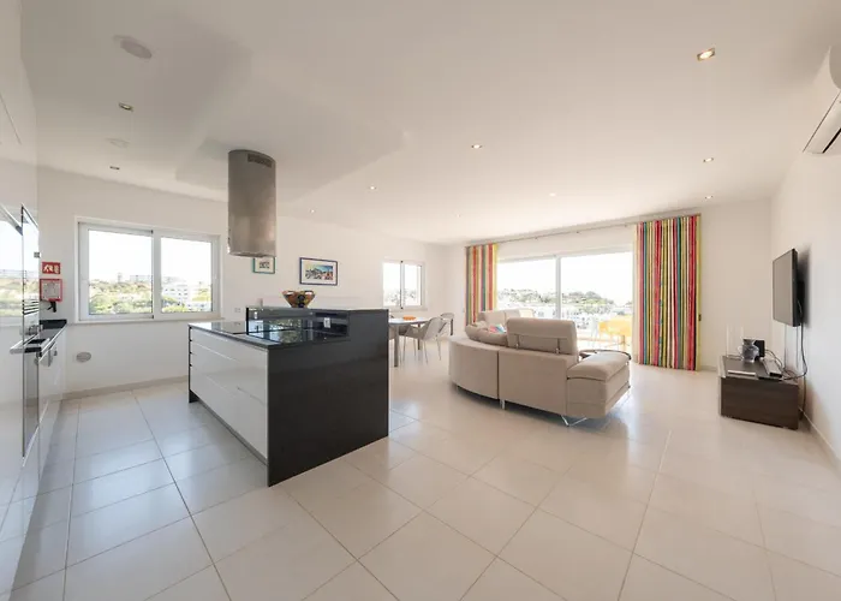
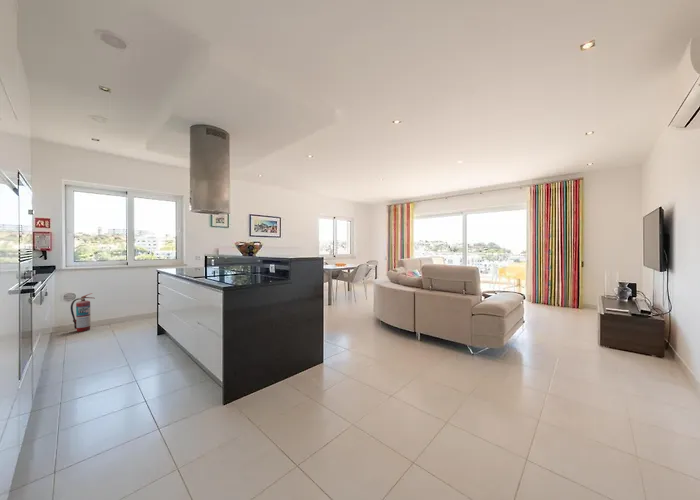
+ fire extinguisher (83, 312)
